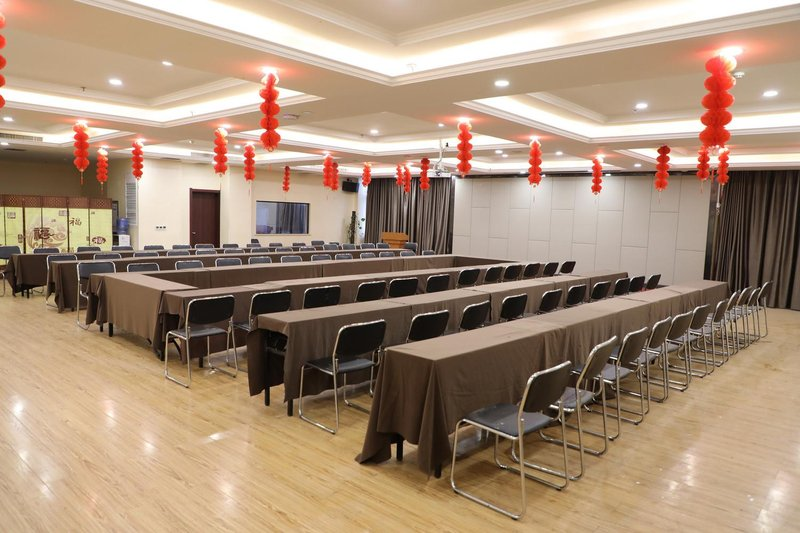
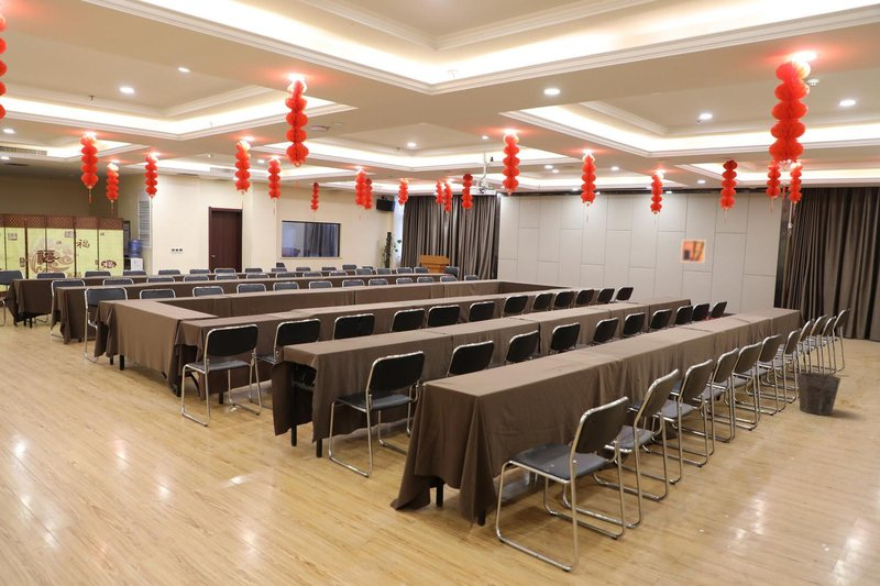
+ waste bin (816, 394)
+ wall art (693, 251)
